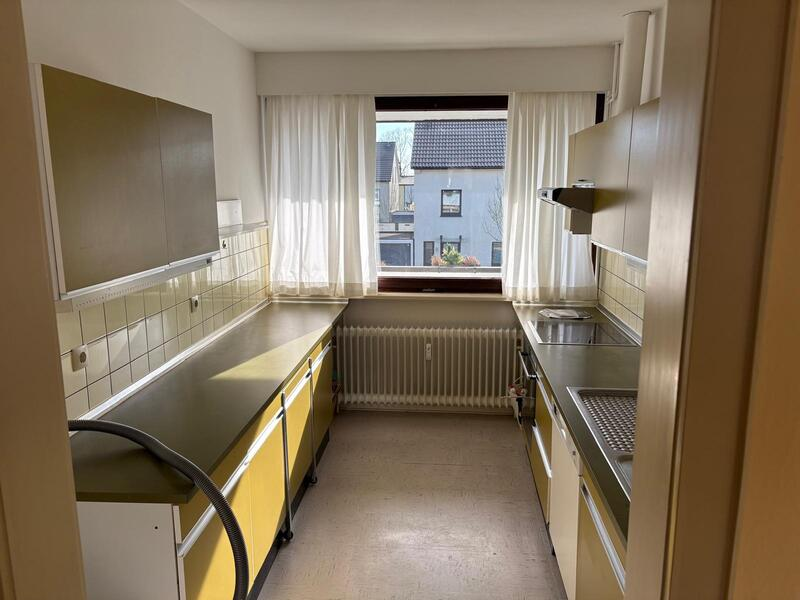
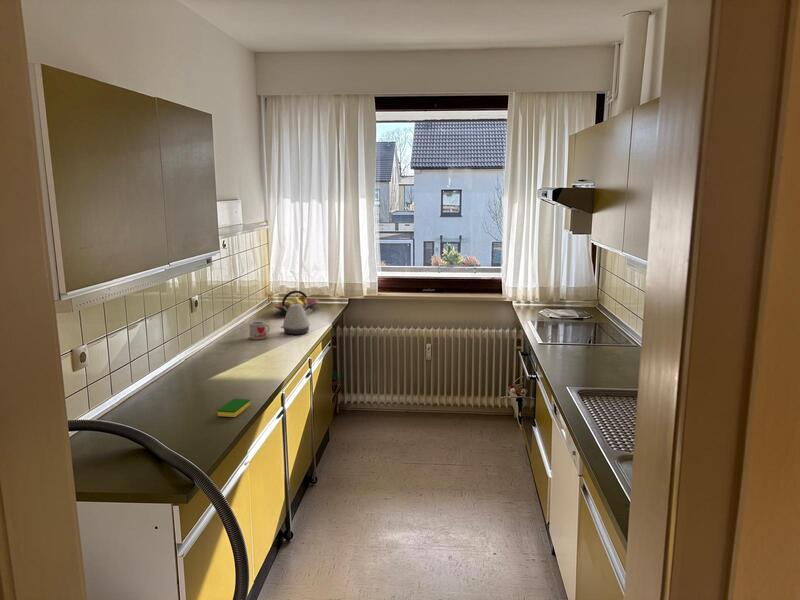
+ fruit bowl (297, 303)
+ kettle (296, 311)
+ mug (260, 329)
+ dish sponge (234, 407)
